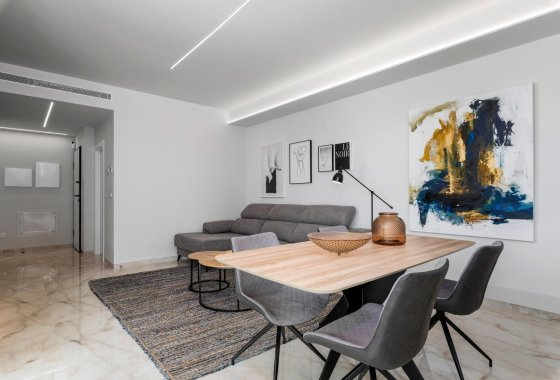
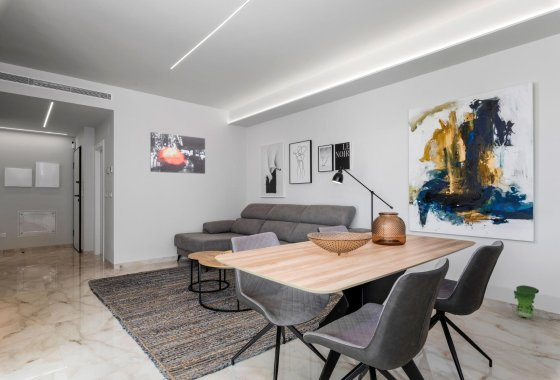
+ wall art (179, 154)
+ toy figurine (525, 302)
